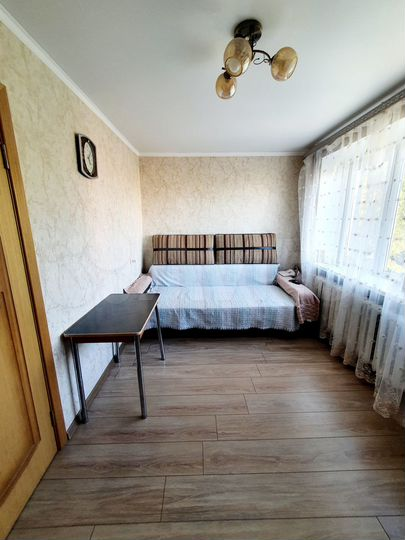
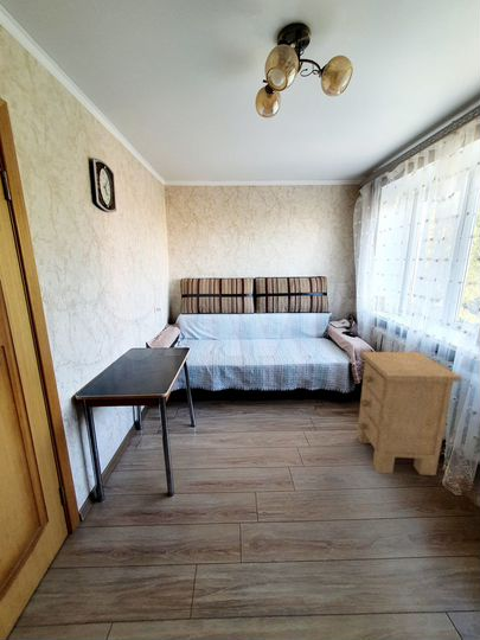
+ nightstand (395, 410)
